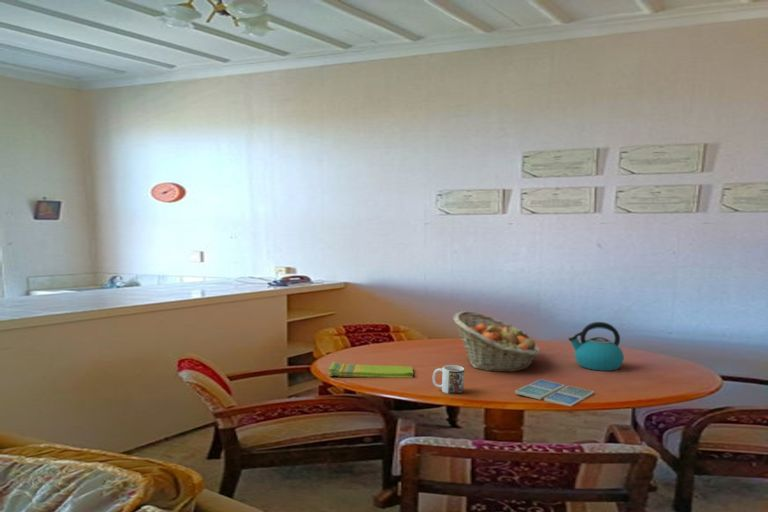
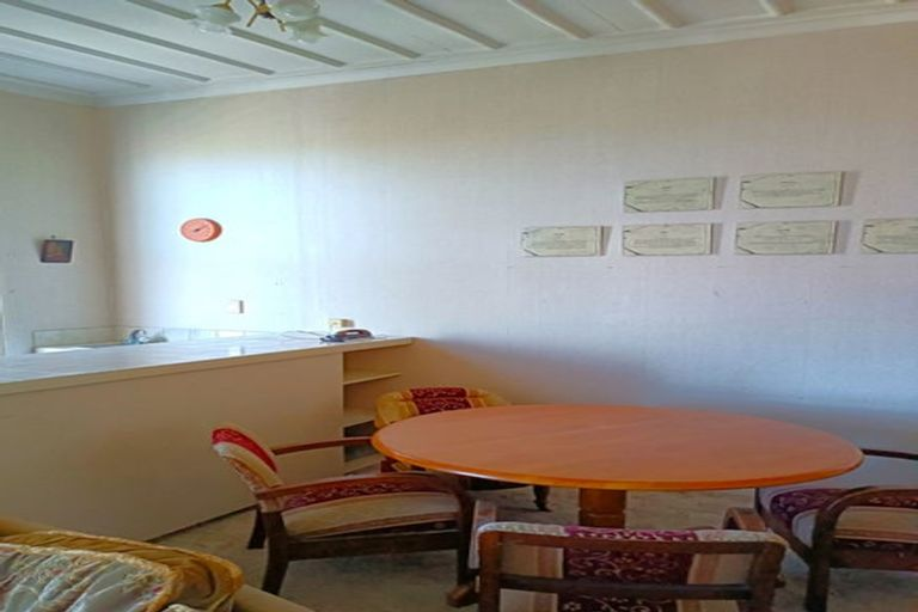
- fruit basket (495, 340)
- drink coaster (555, 392)
- mug (448, 378)
- kettle (596, 344)
- dish towel (371, 369)
